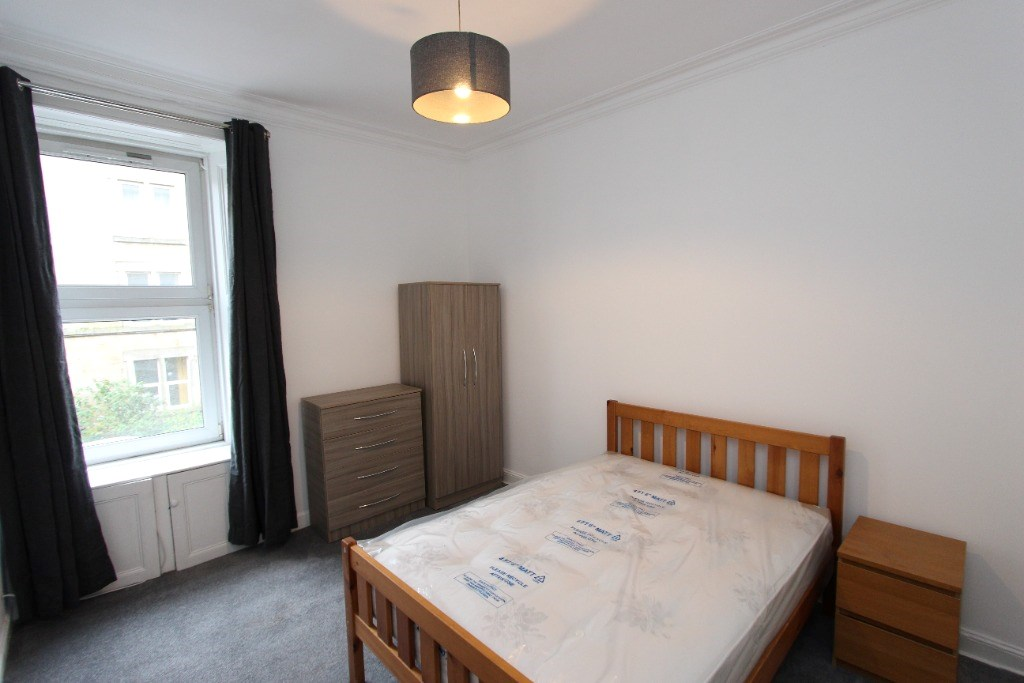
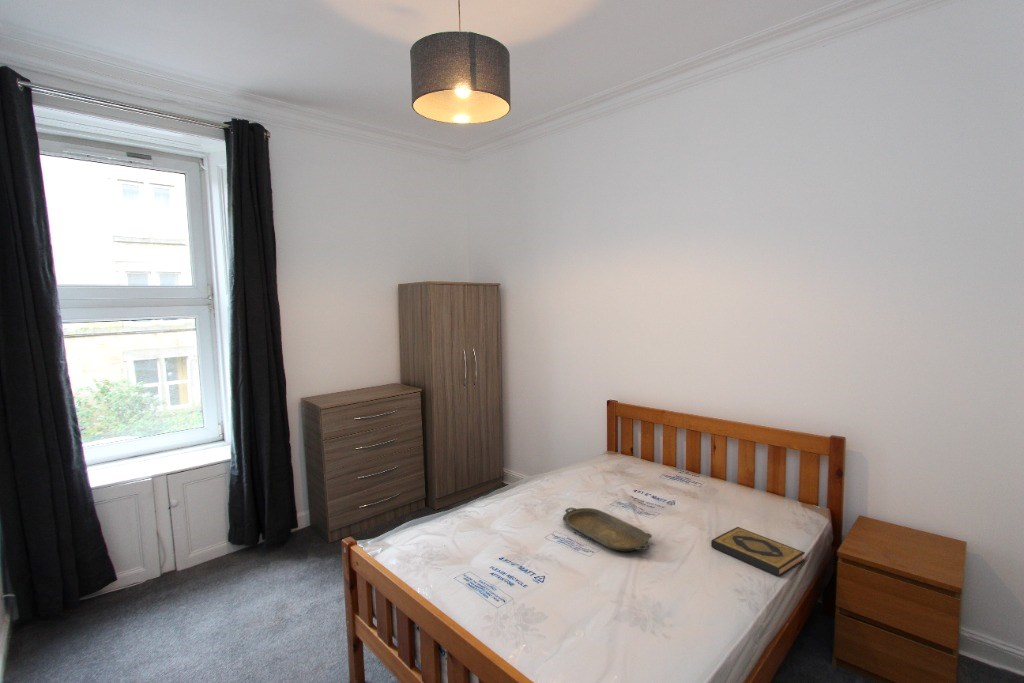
+ serving tray (603, 529)
+ hardback book (756, 549)
